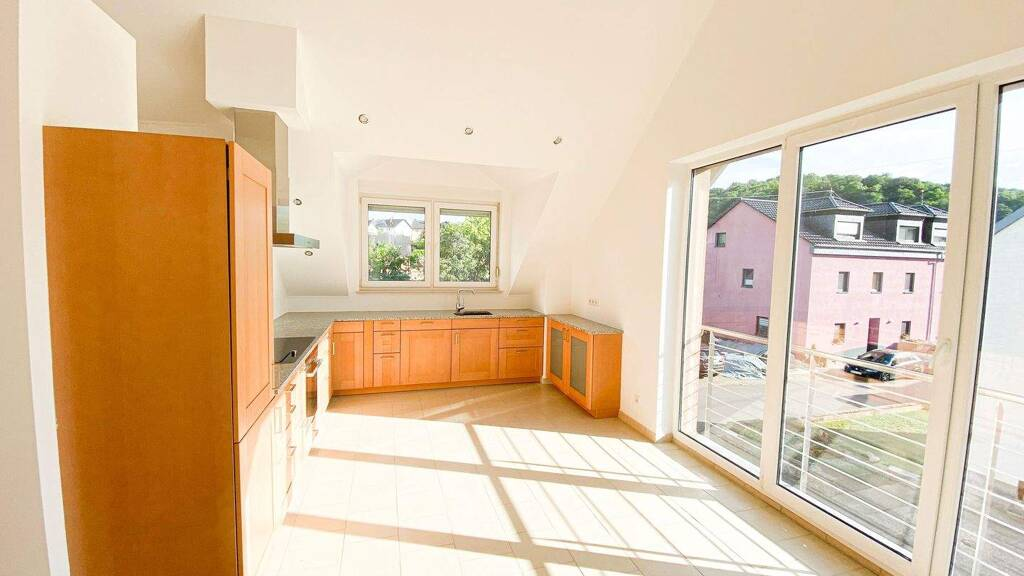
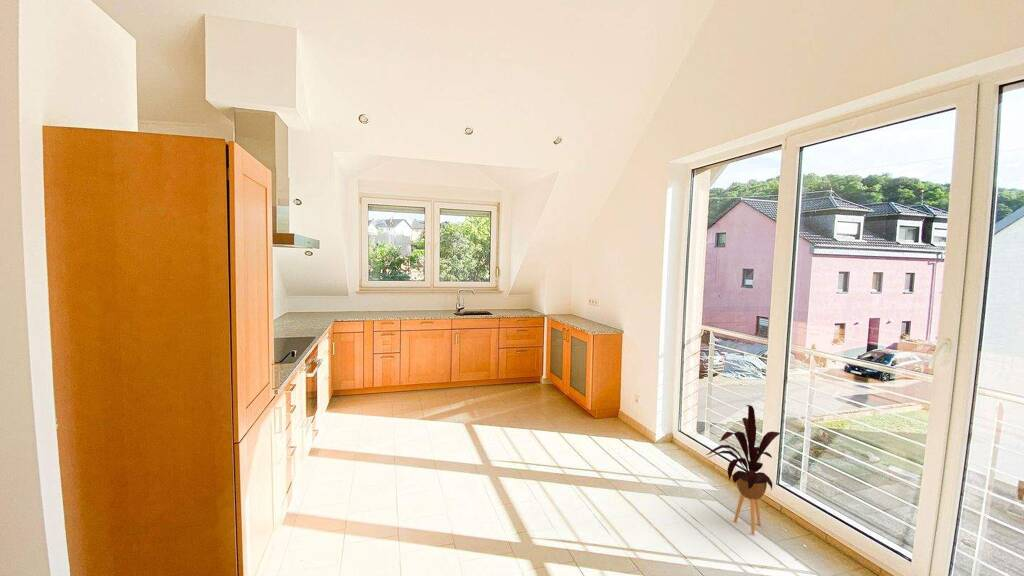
+ house plant (743, 462)
